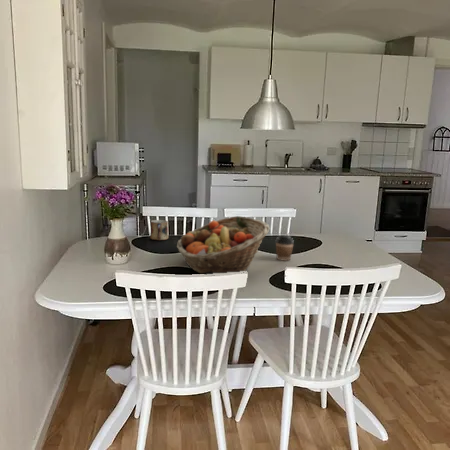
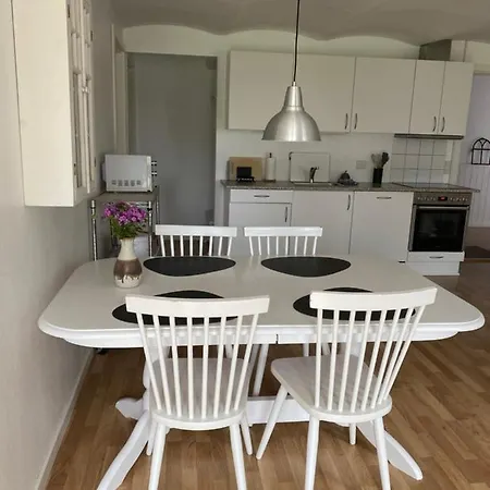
- fruit basket (222, 243)
- coffee cup (284, 247)
- mug (159, 230)
